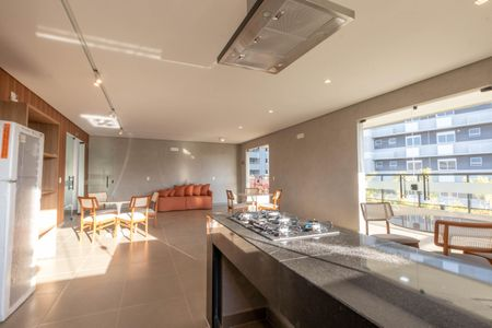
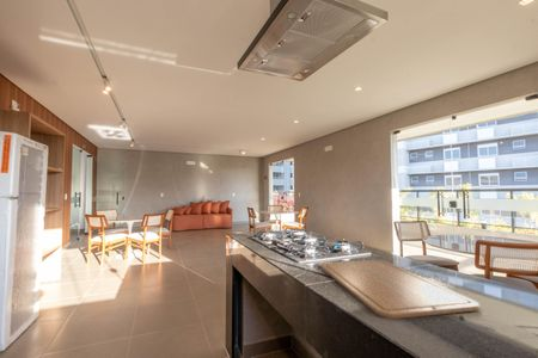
+ chopping board (383, 280)
